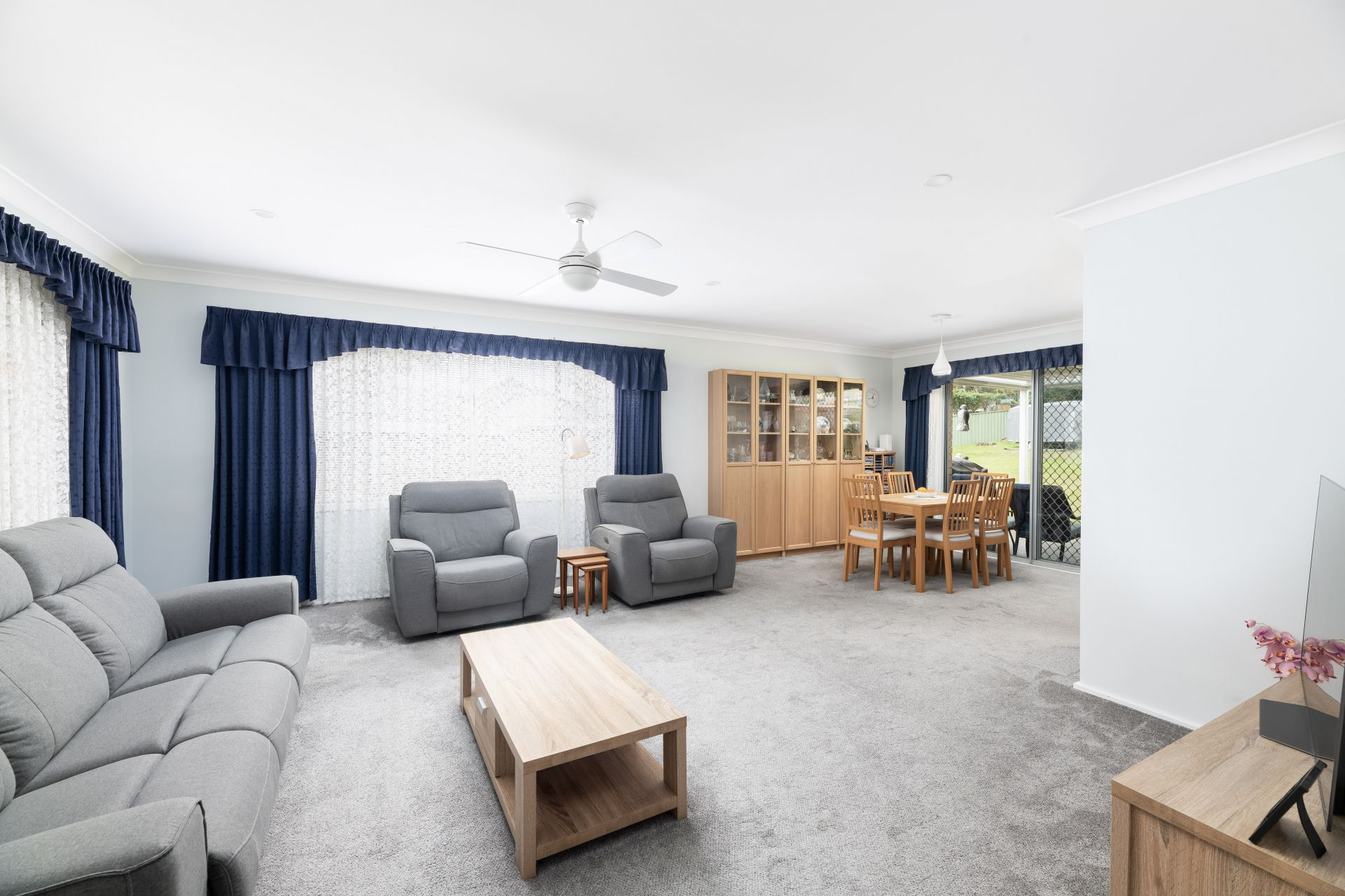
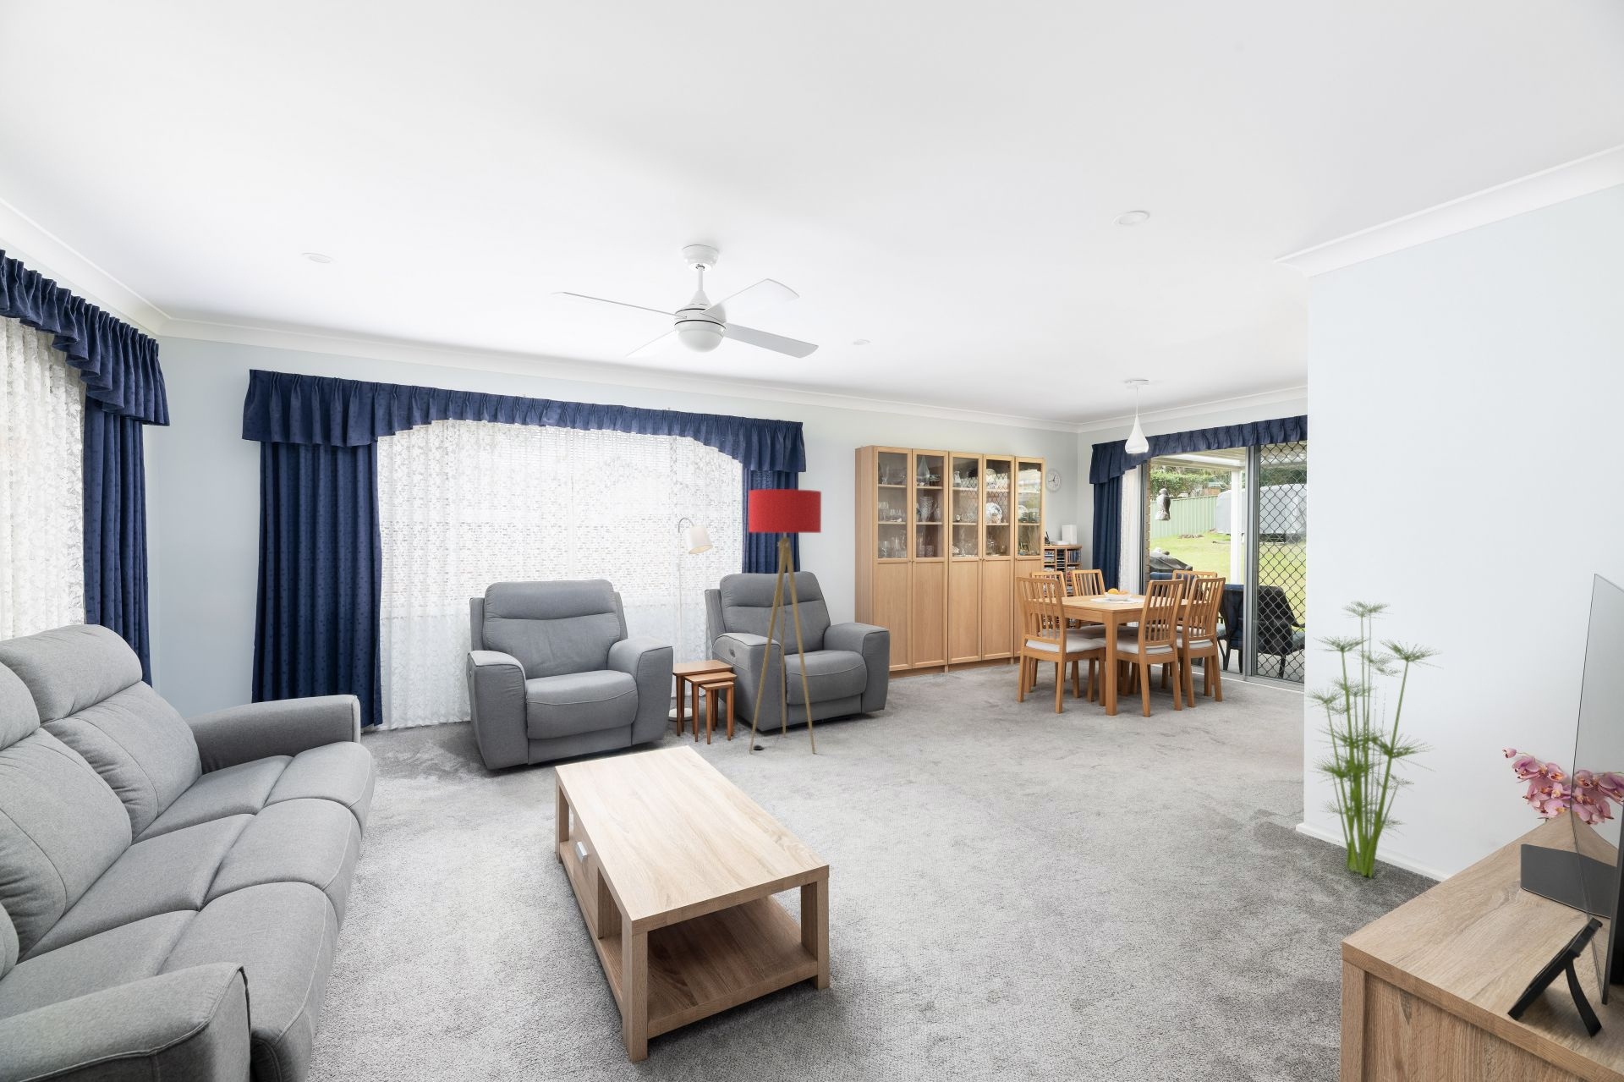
+ floor lamp (782, 619)
+ indoor plant (1366, 739)
